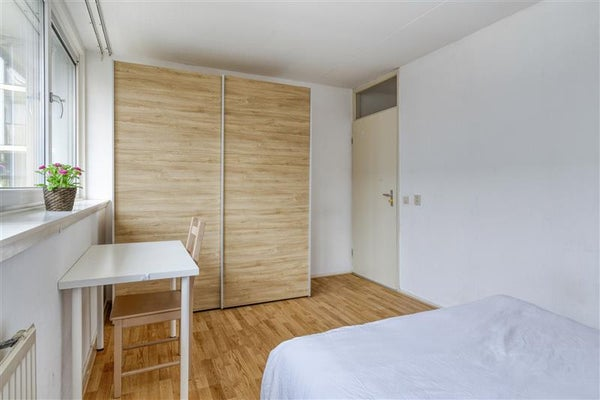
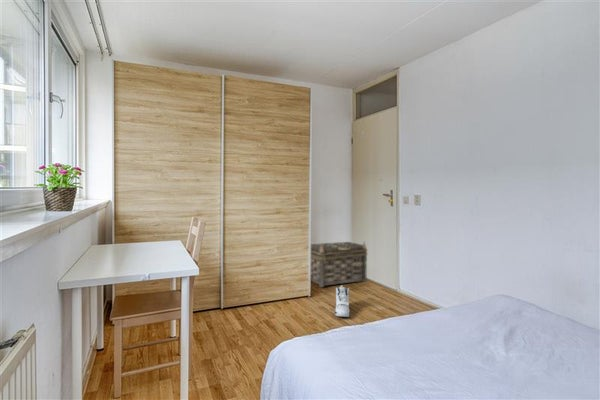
+ basket (337, 261)
+ sneaker (342, 300)
